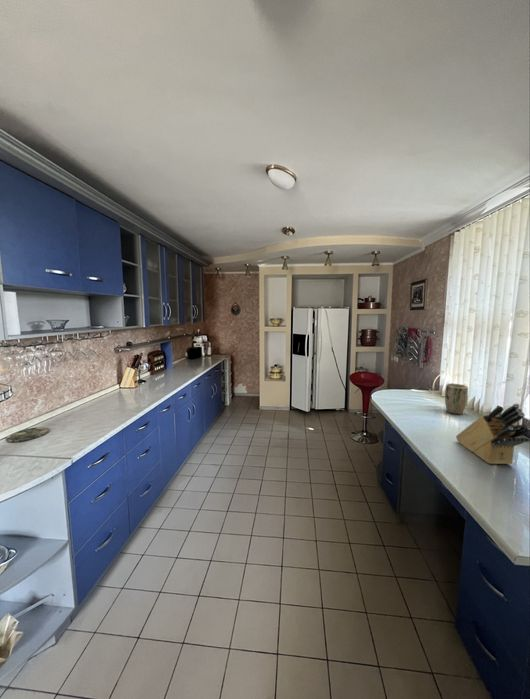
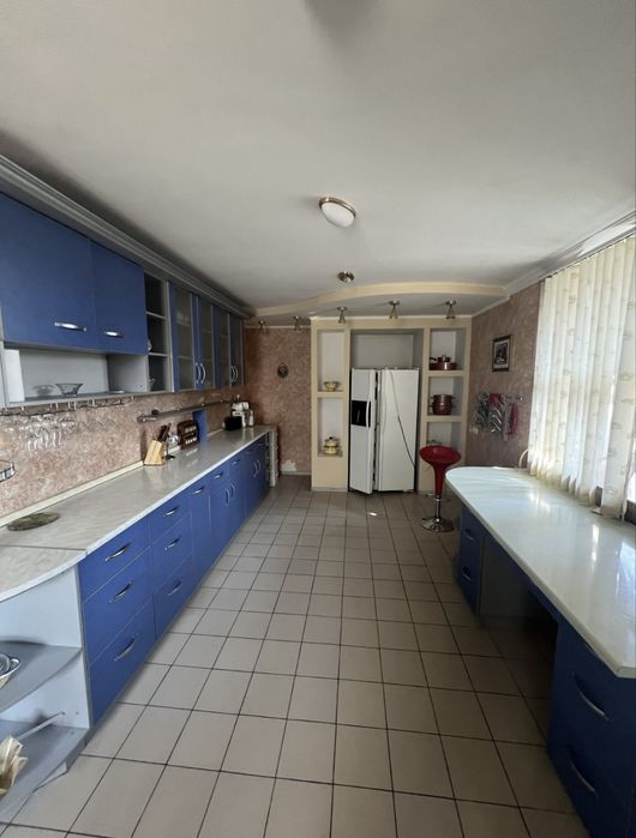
- knife block (490, 427)
- plant pot (455, 398)
